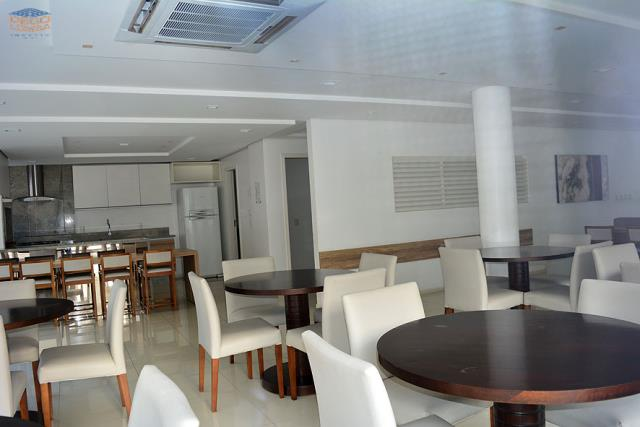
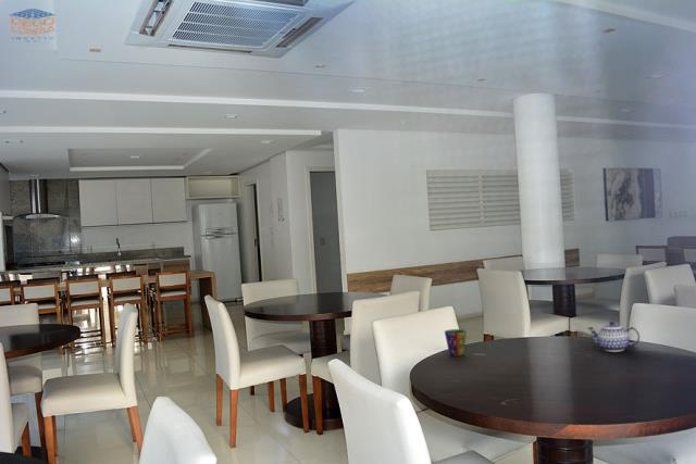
+ teapot (612, 335)
+ cup (455, 343)
